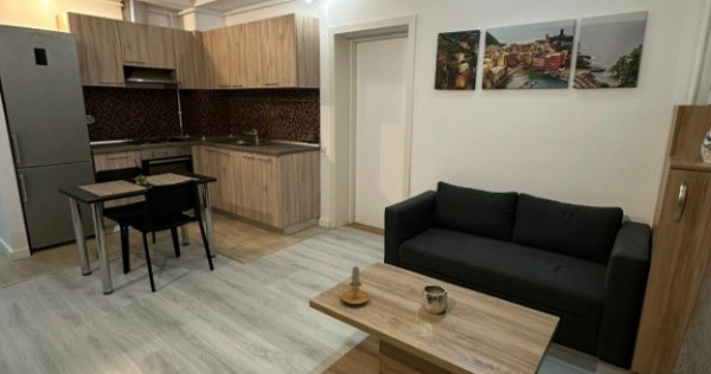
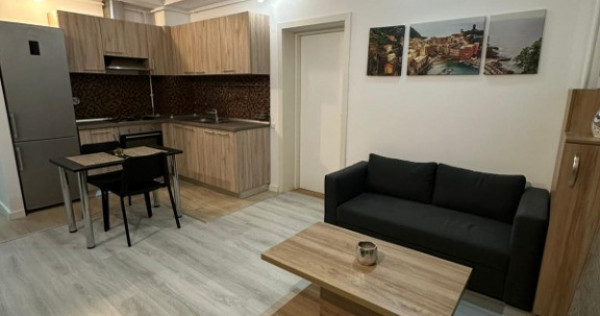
- candle (352, 282)
